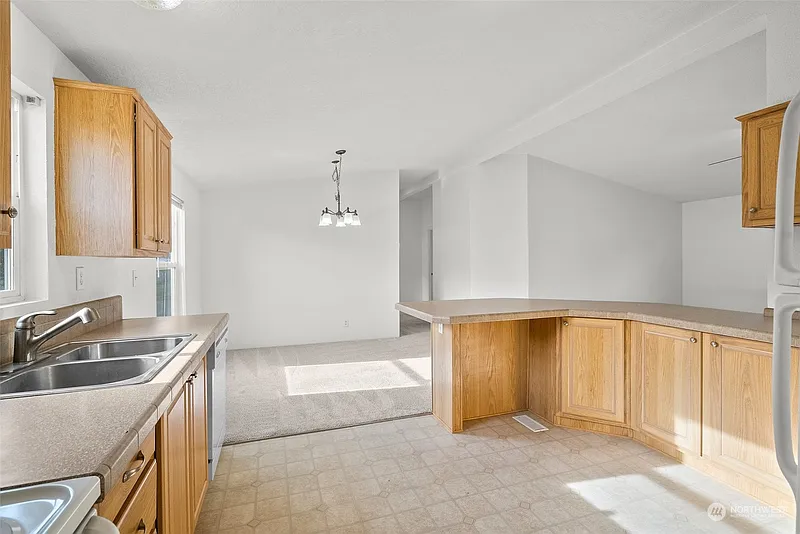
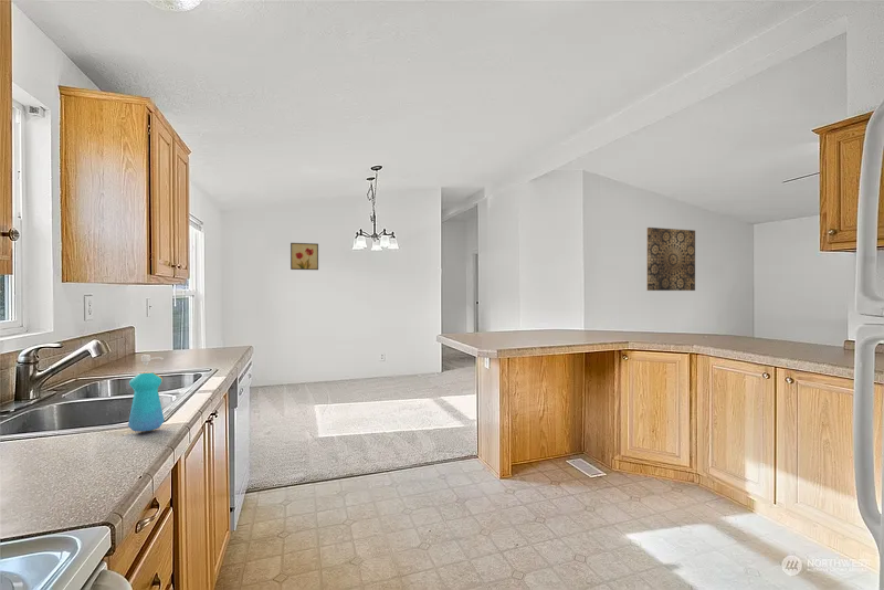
+ wall art (304, 256)
+ soap dispenser (146, 393)
+ wall art (671, 260)
